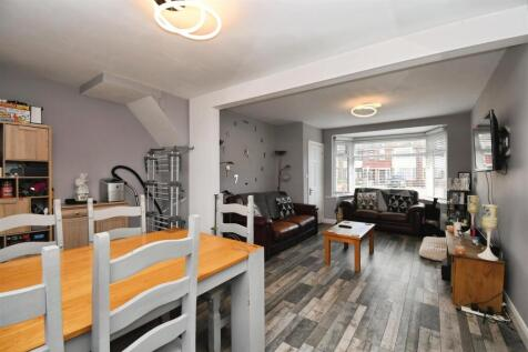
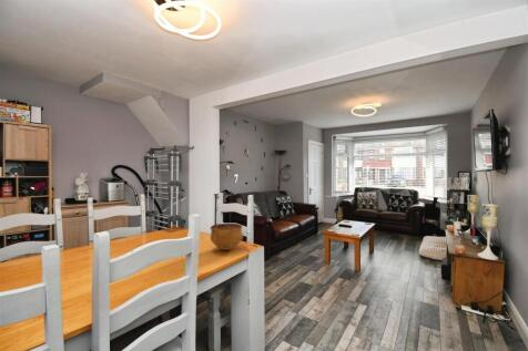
+ bowl (226, 237)
